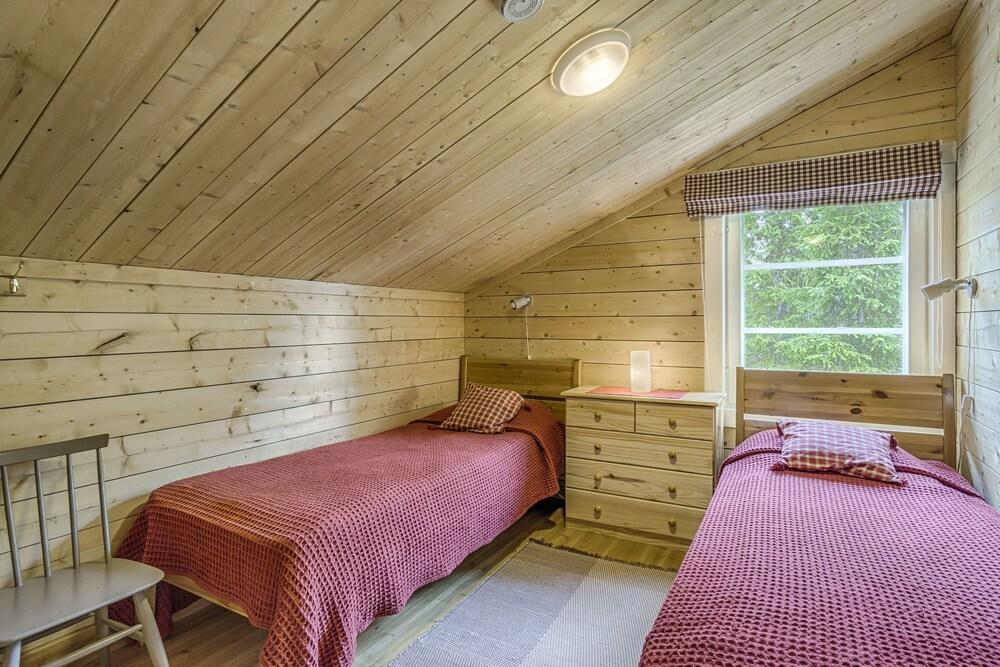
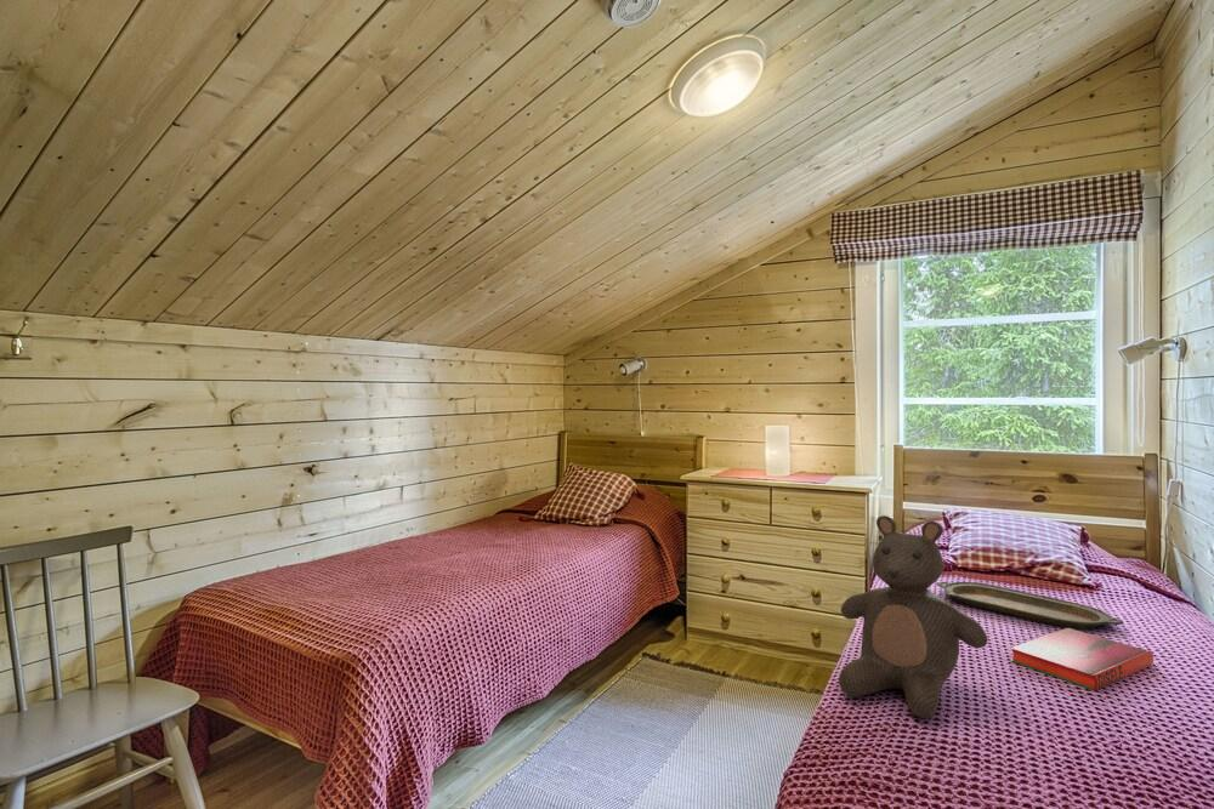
+ teddy bear (900, 606)
+ hardback book (1080, 656)
+ serving tray (1021, 604)
